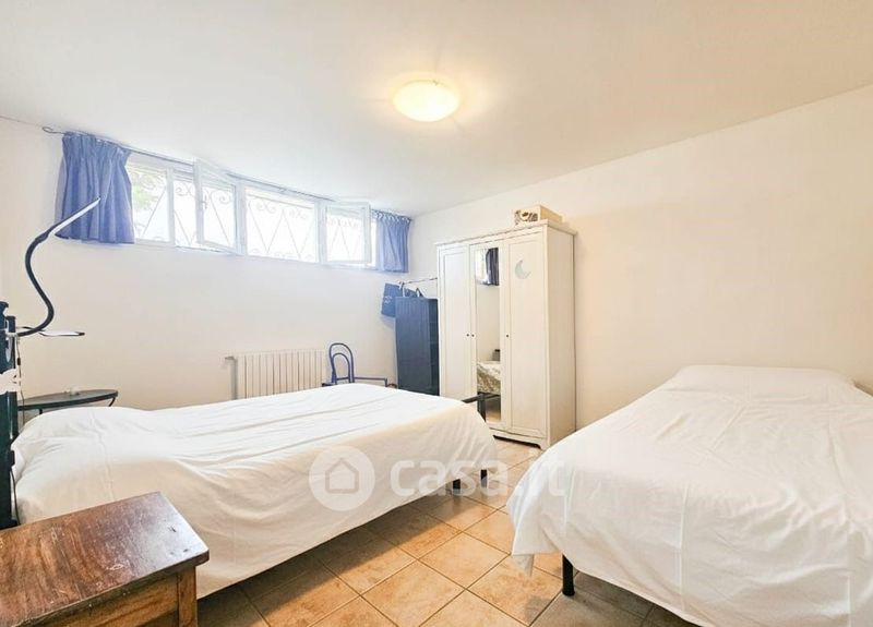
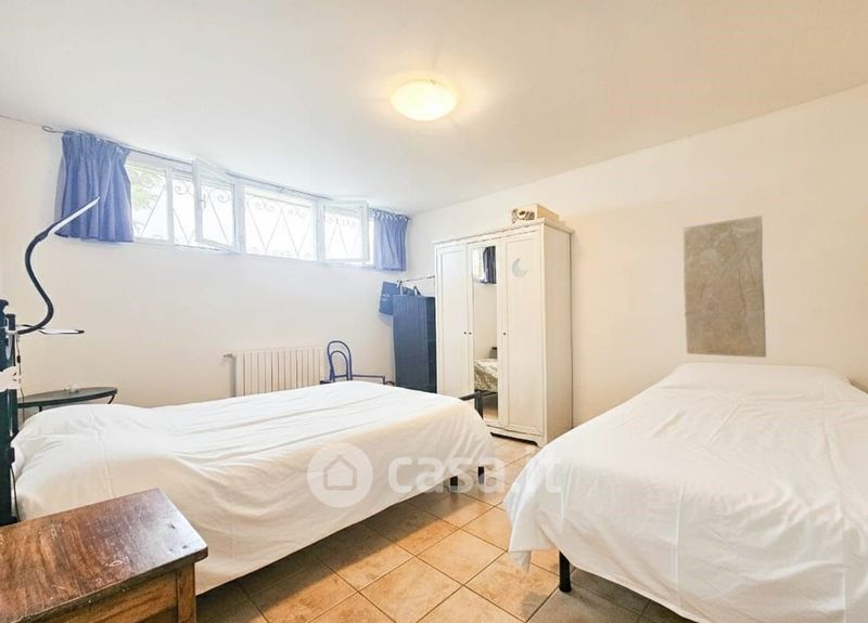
+ stone relief (722, 288)
